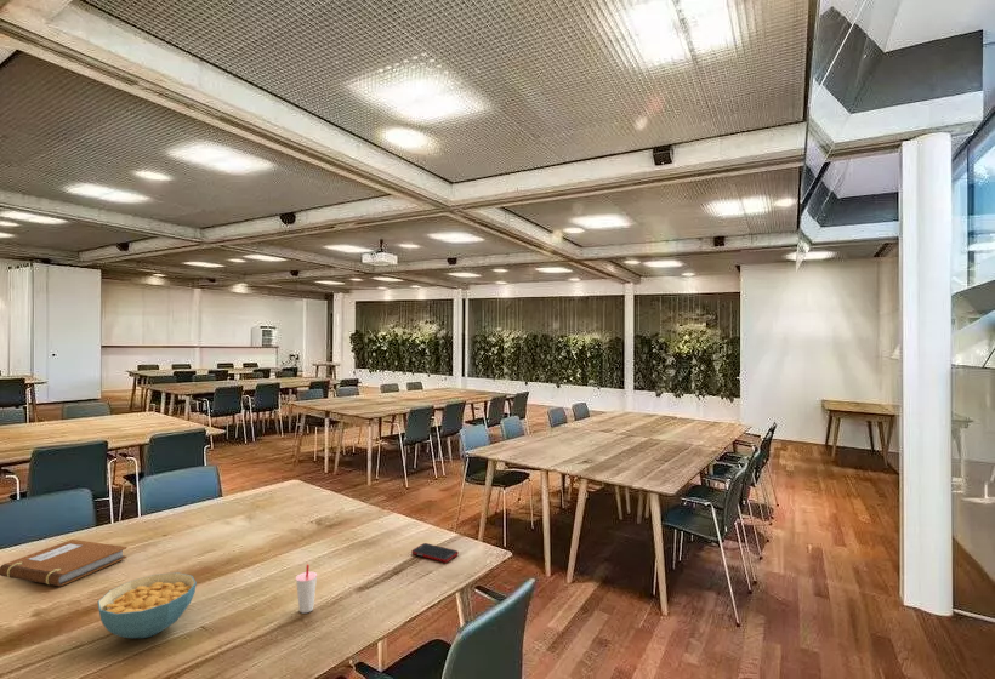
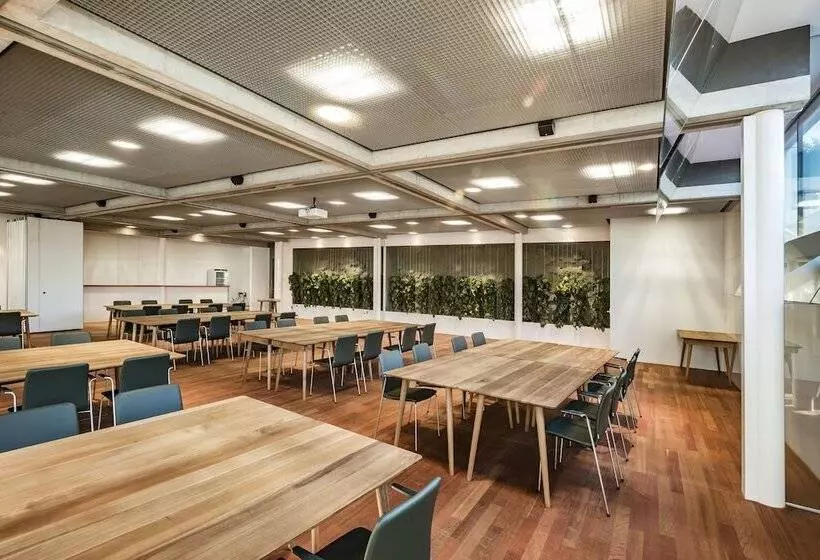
- cell phone (434, 552)
- notebook (63, 561)
- cereal bowl (148, 611)
- cup (306, 587)
